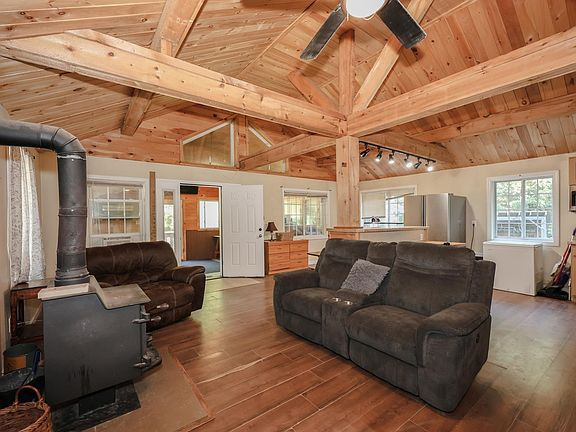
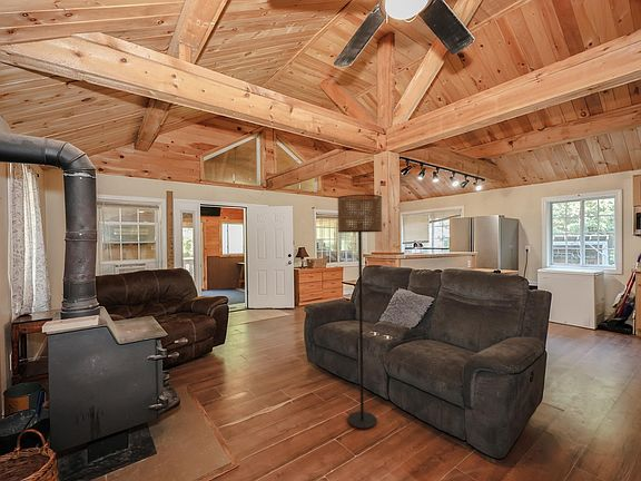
+ floor lamp (361, 308)
